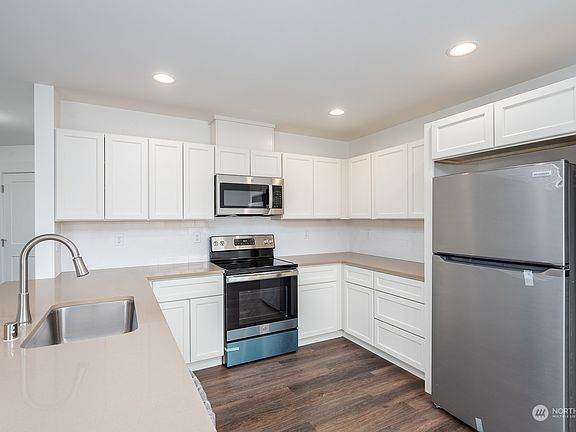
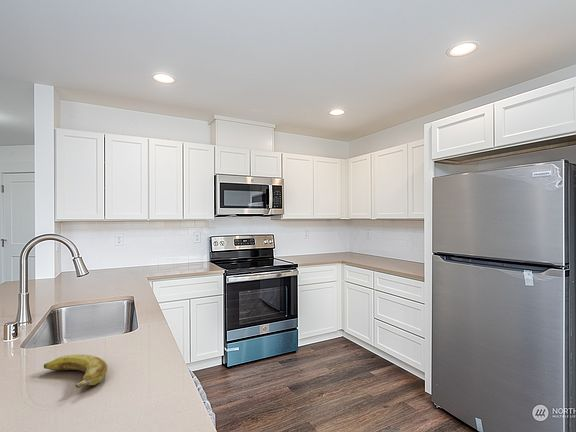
+ banana (74, 369)
